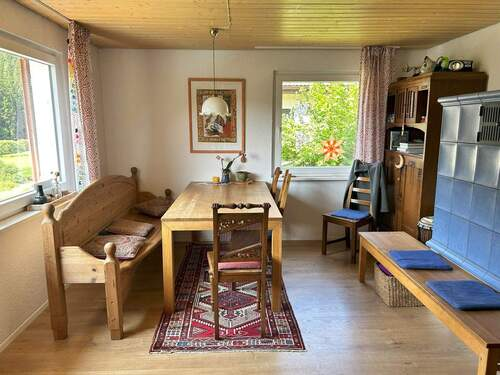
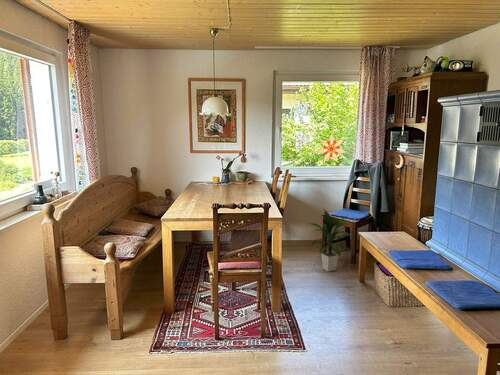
+ indoor plant (332, 240)
